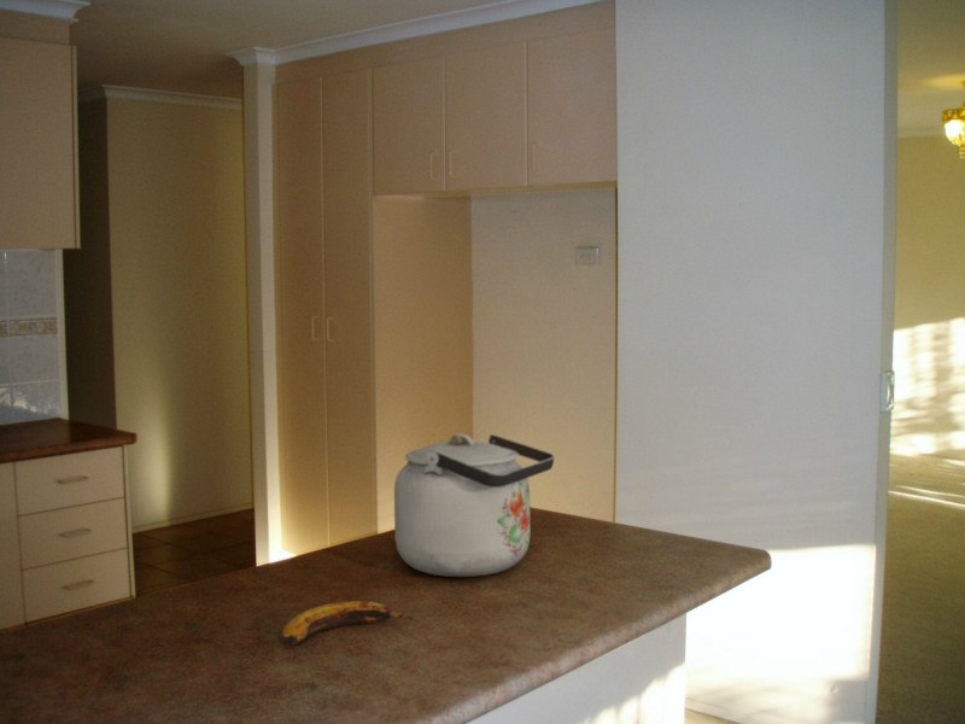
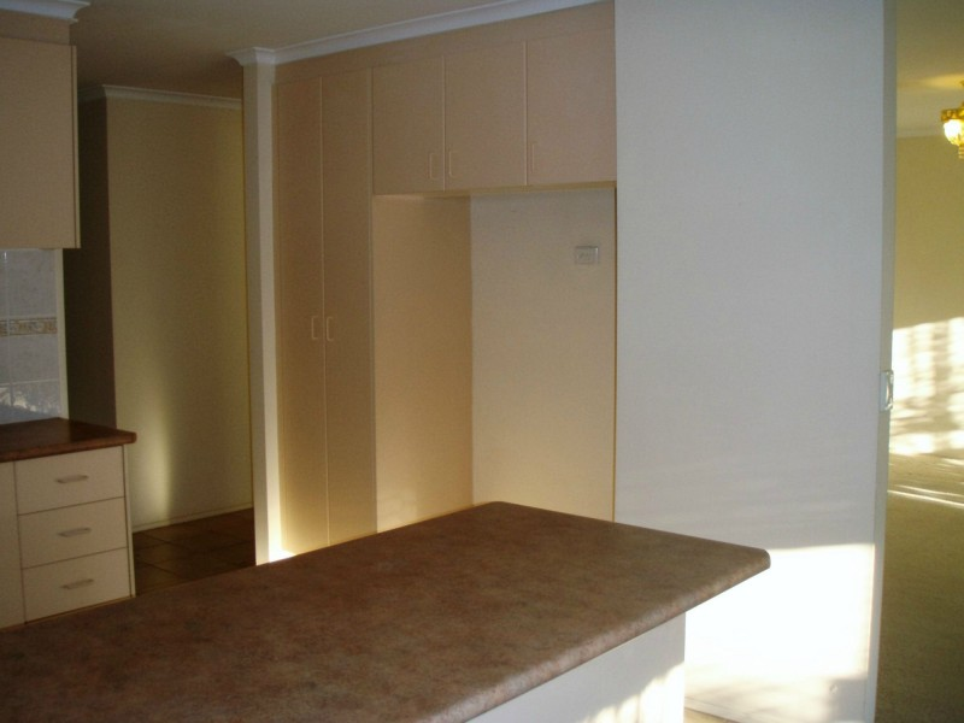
- banana (339, 621)
- kettle (473, 497)
